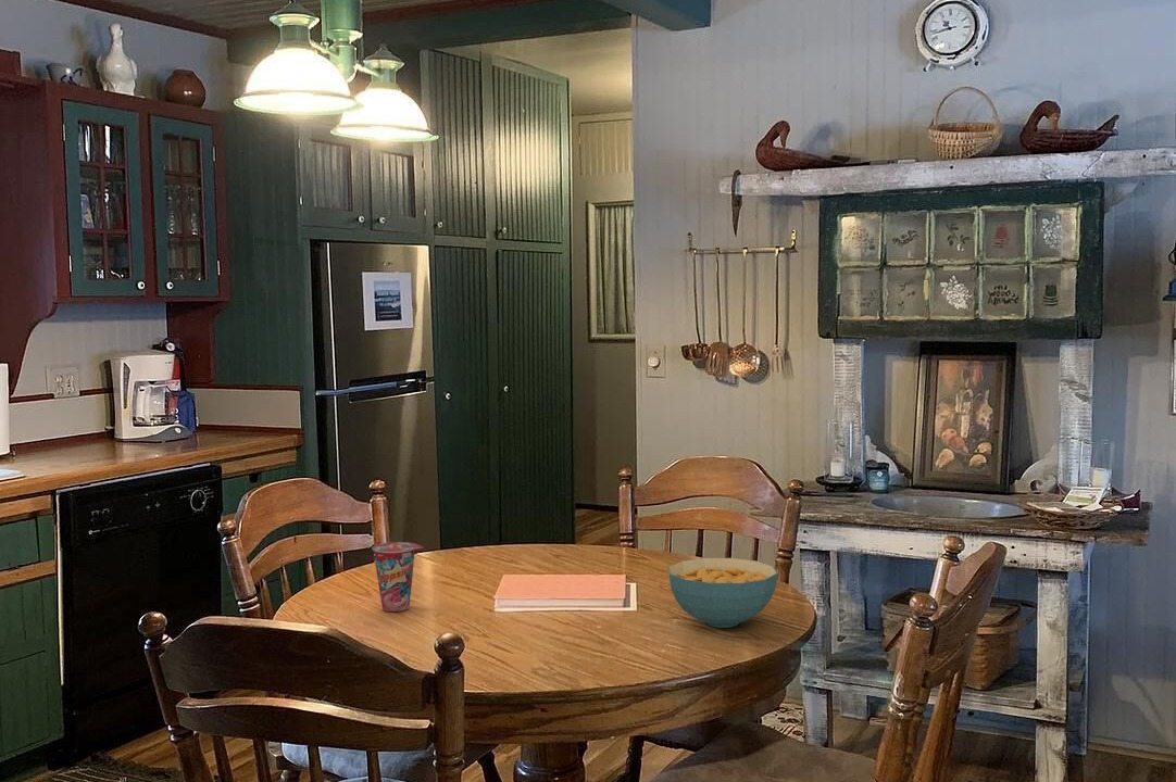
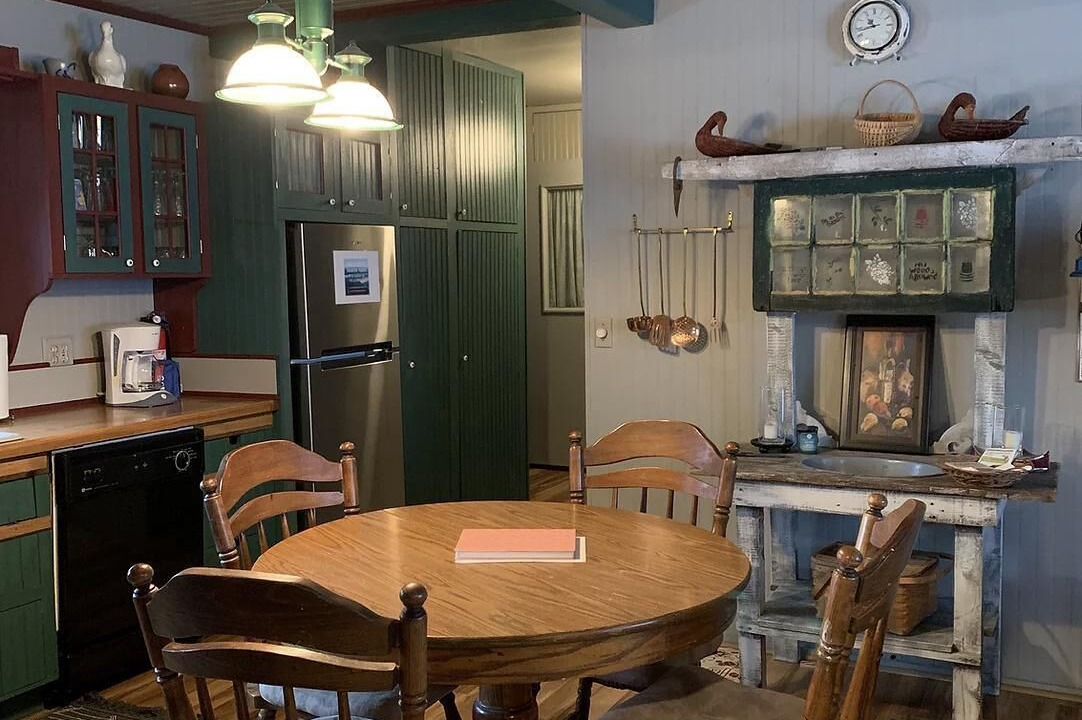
- cereal bowl (722, 596)
- cup (397, 577)
